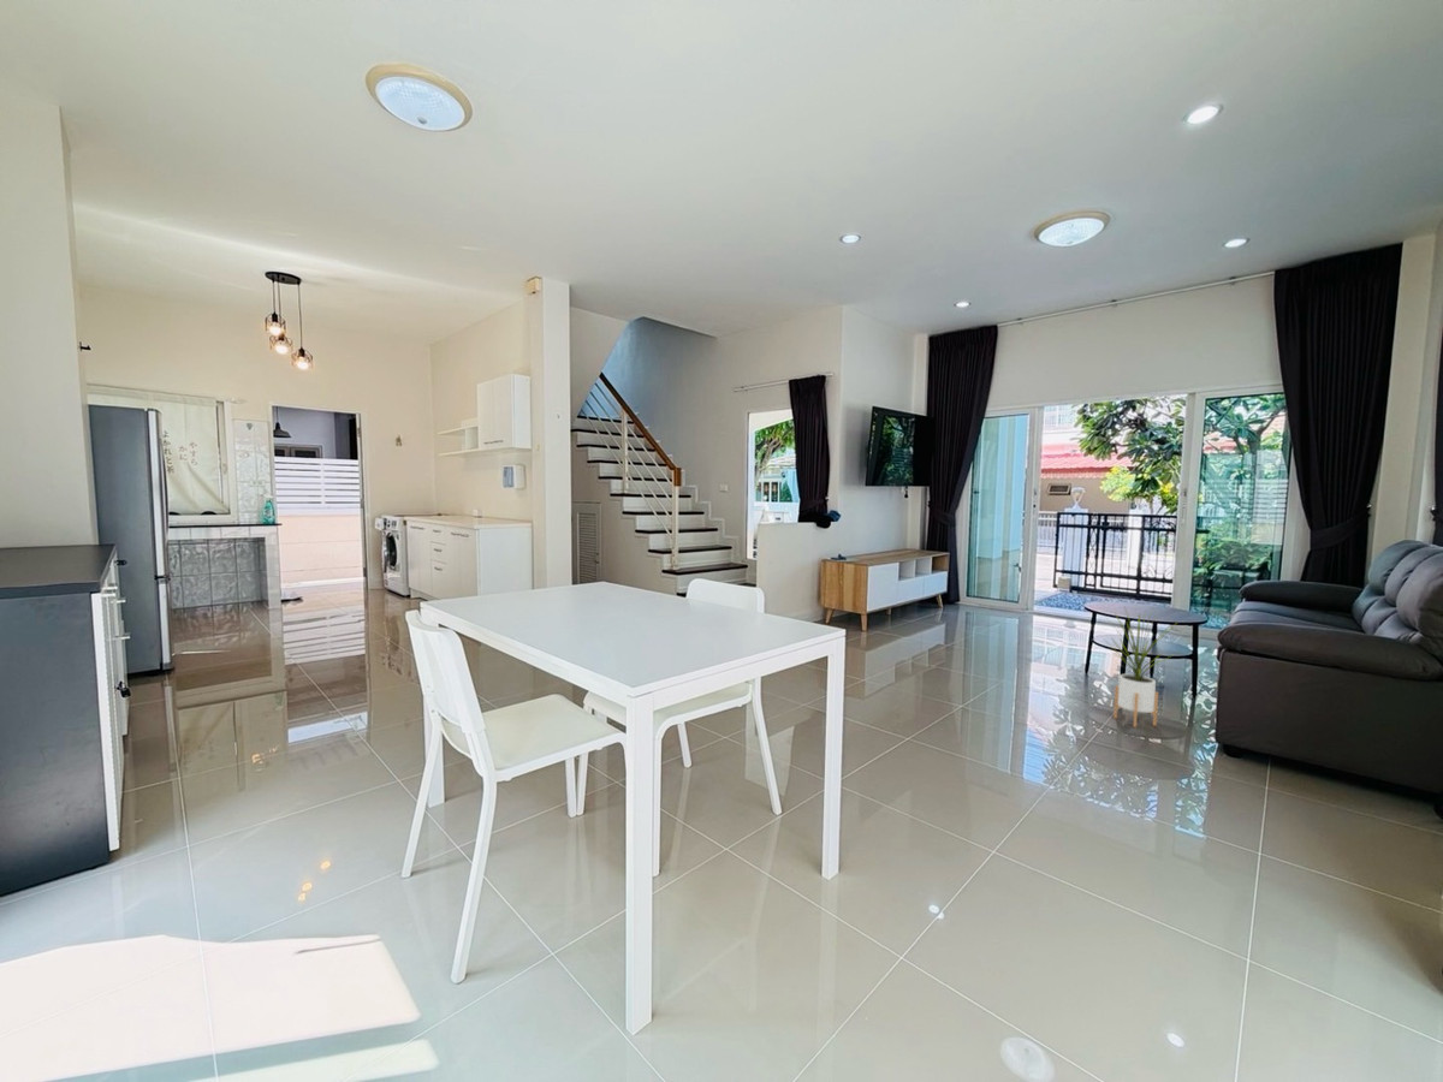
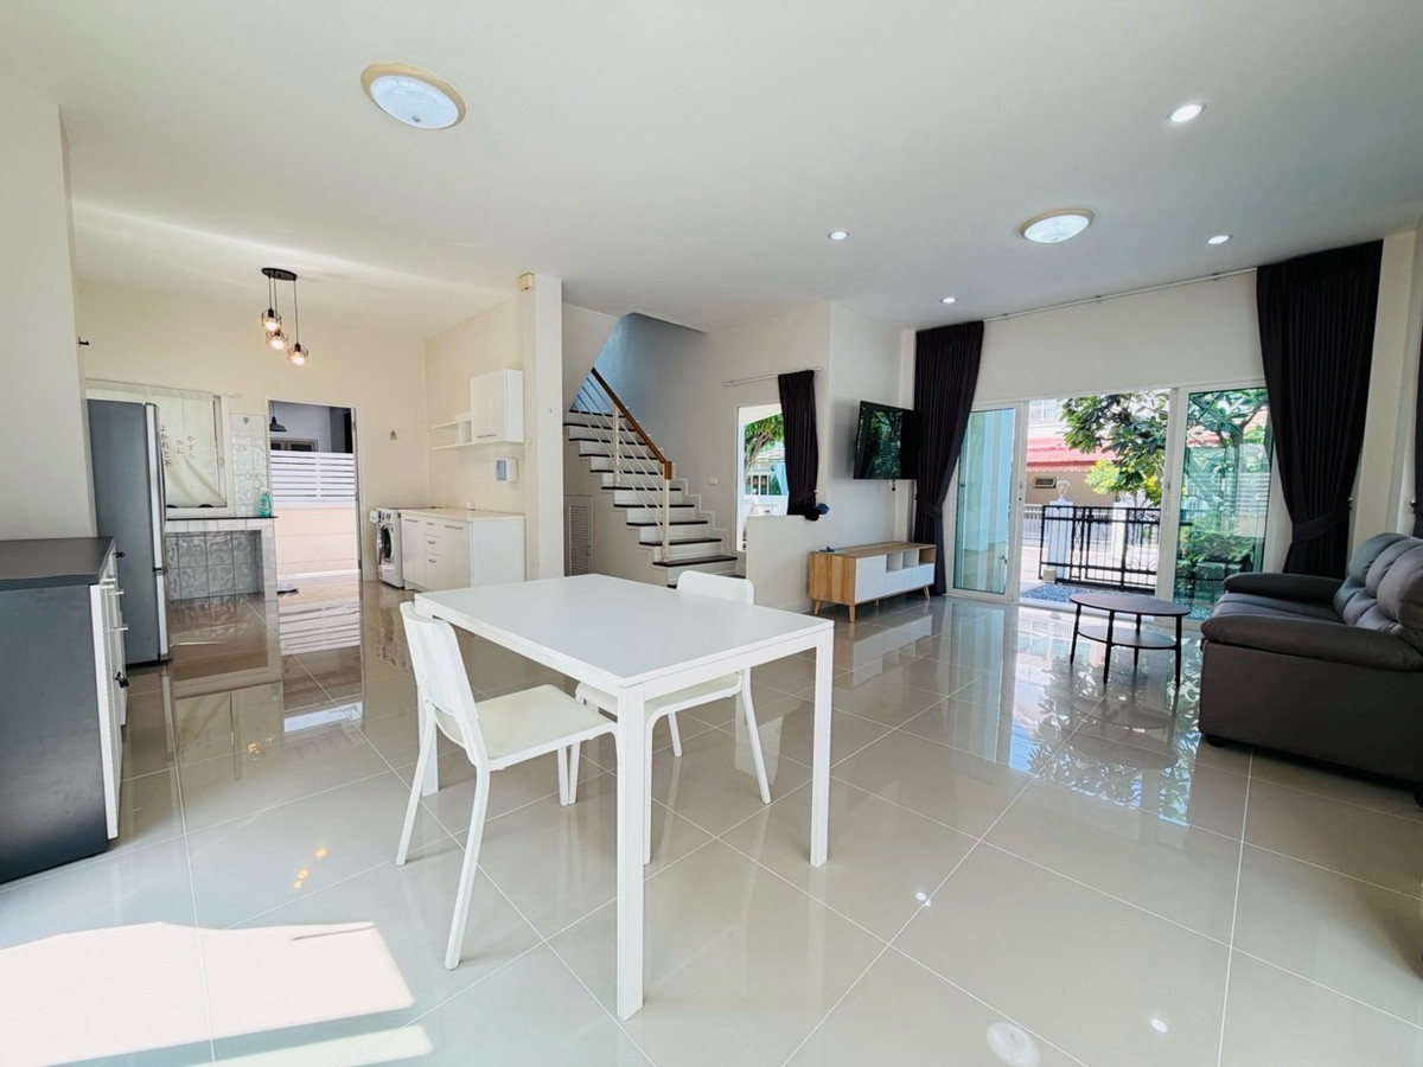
- house plant (1139, 664)
